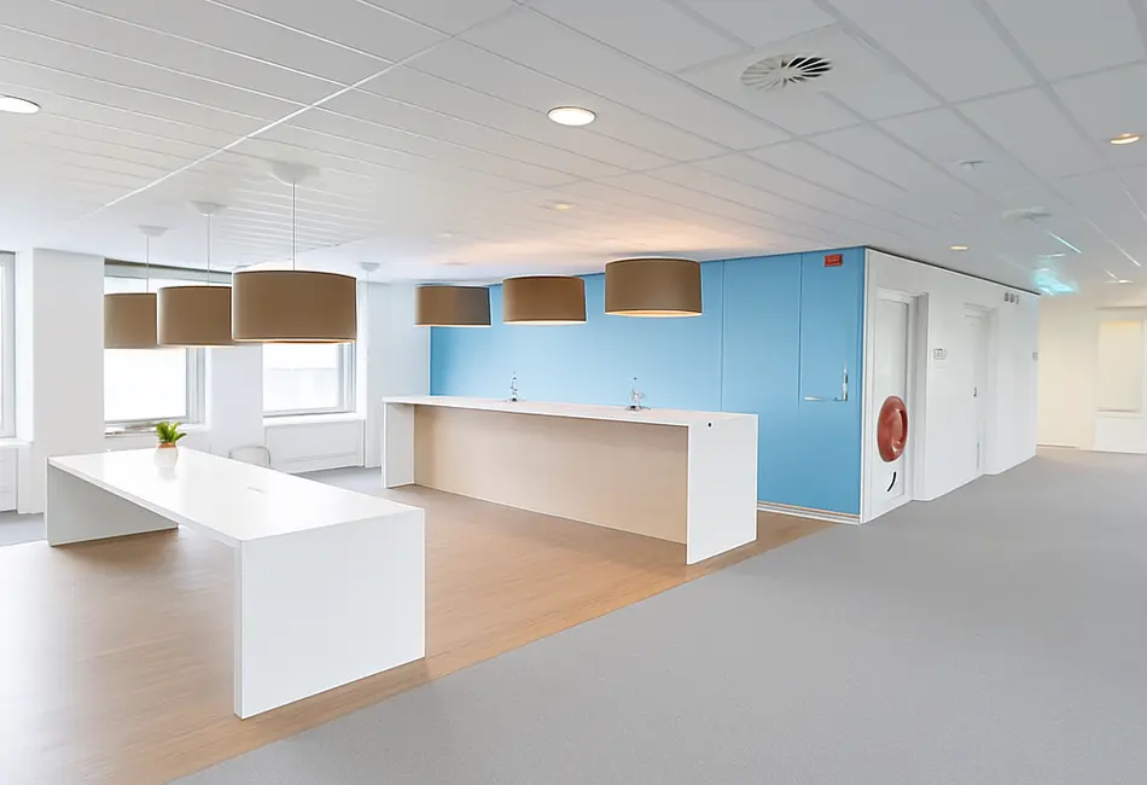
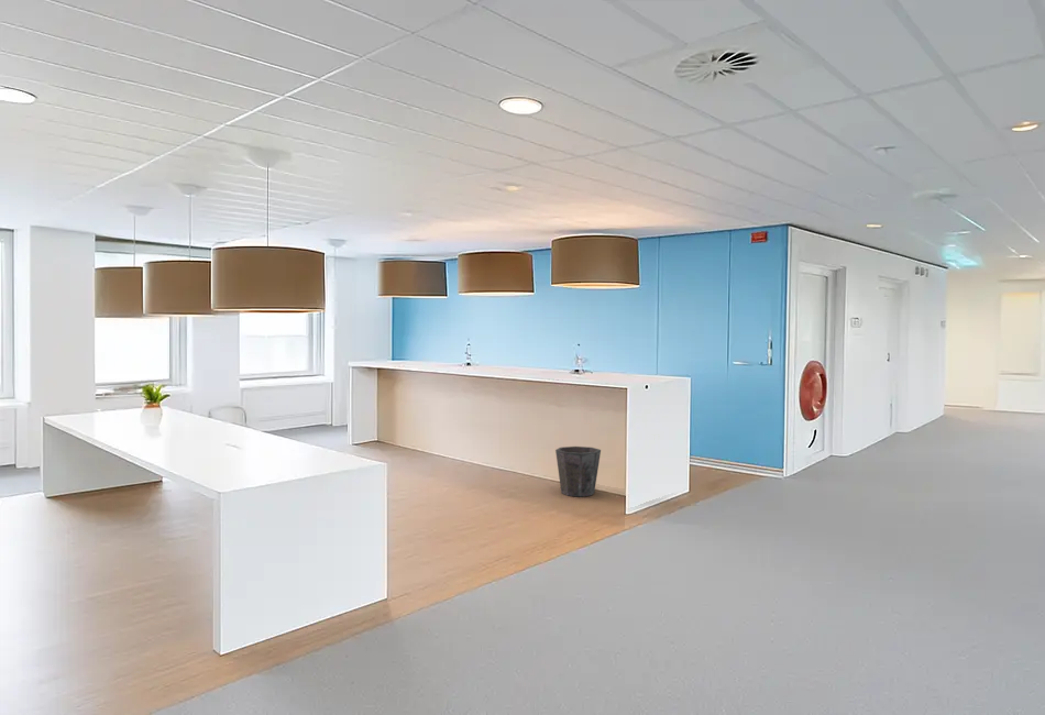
+ waste bin (578, 471)
